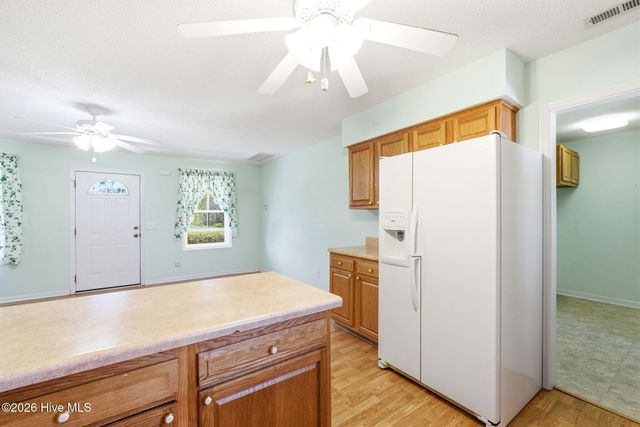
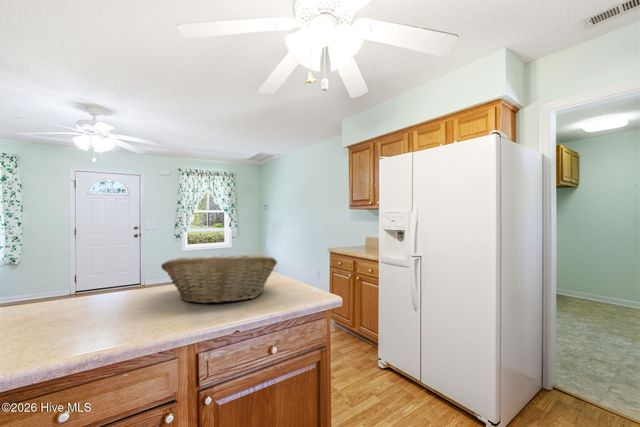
+ fruit basket (222, 273)
